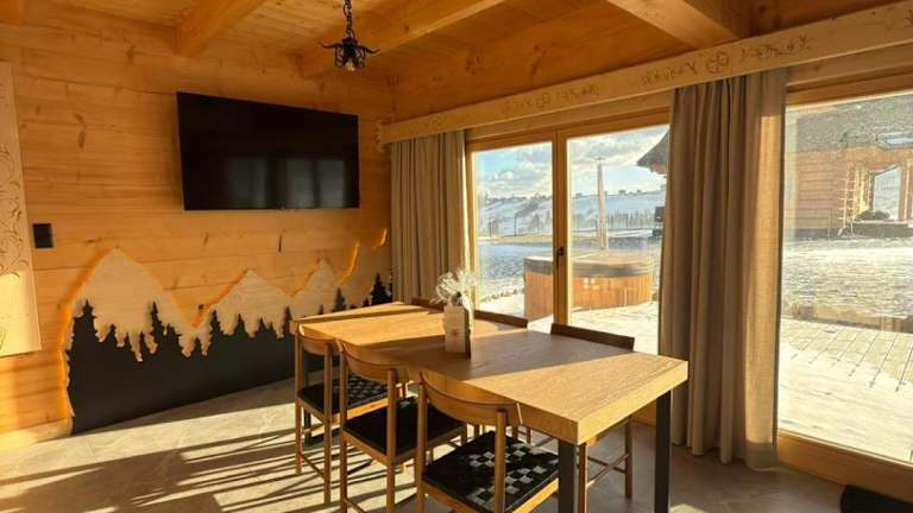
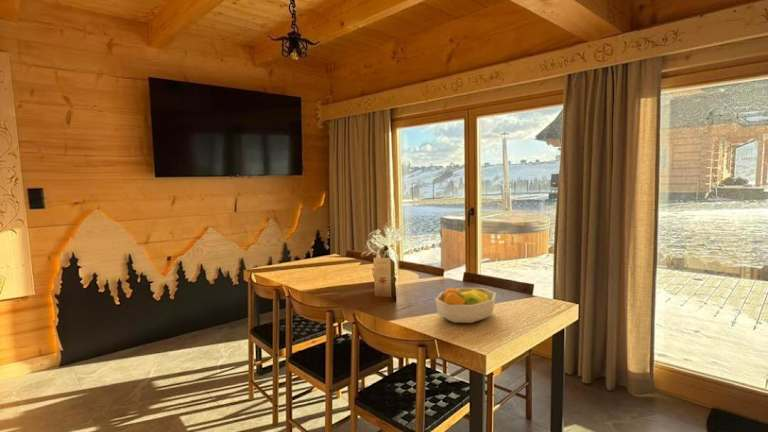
+ fruit bowl (466, 301)
